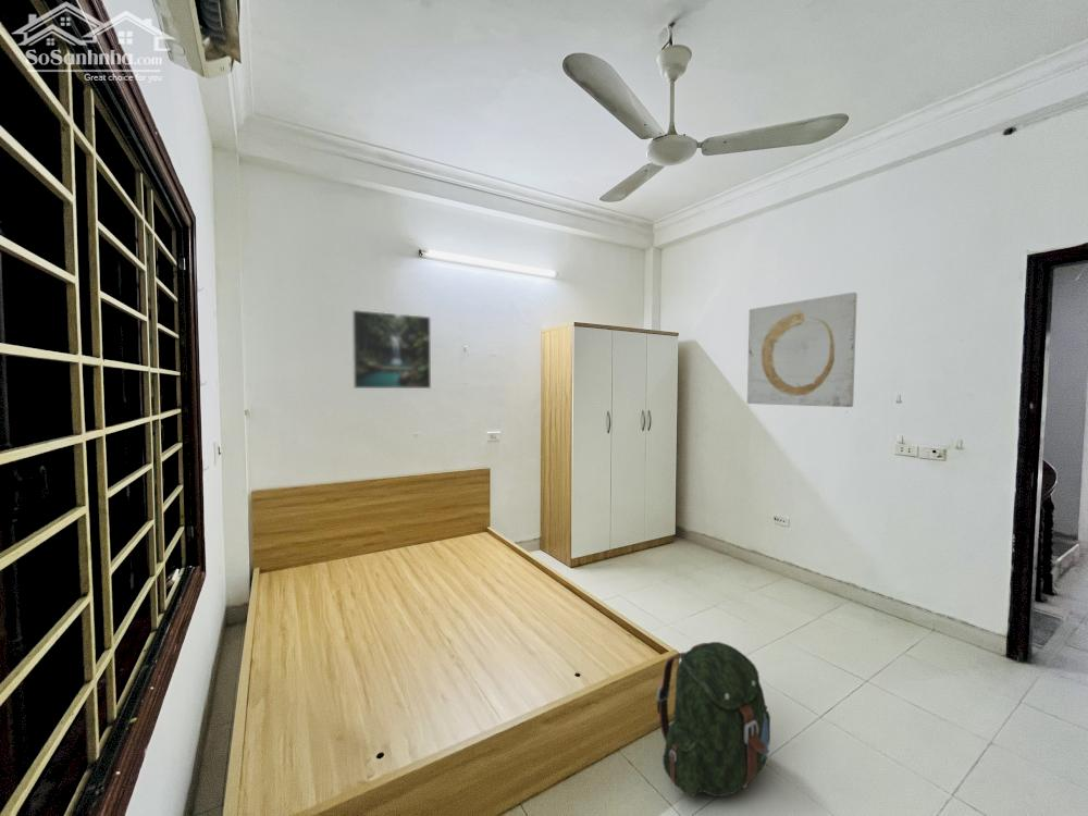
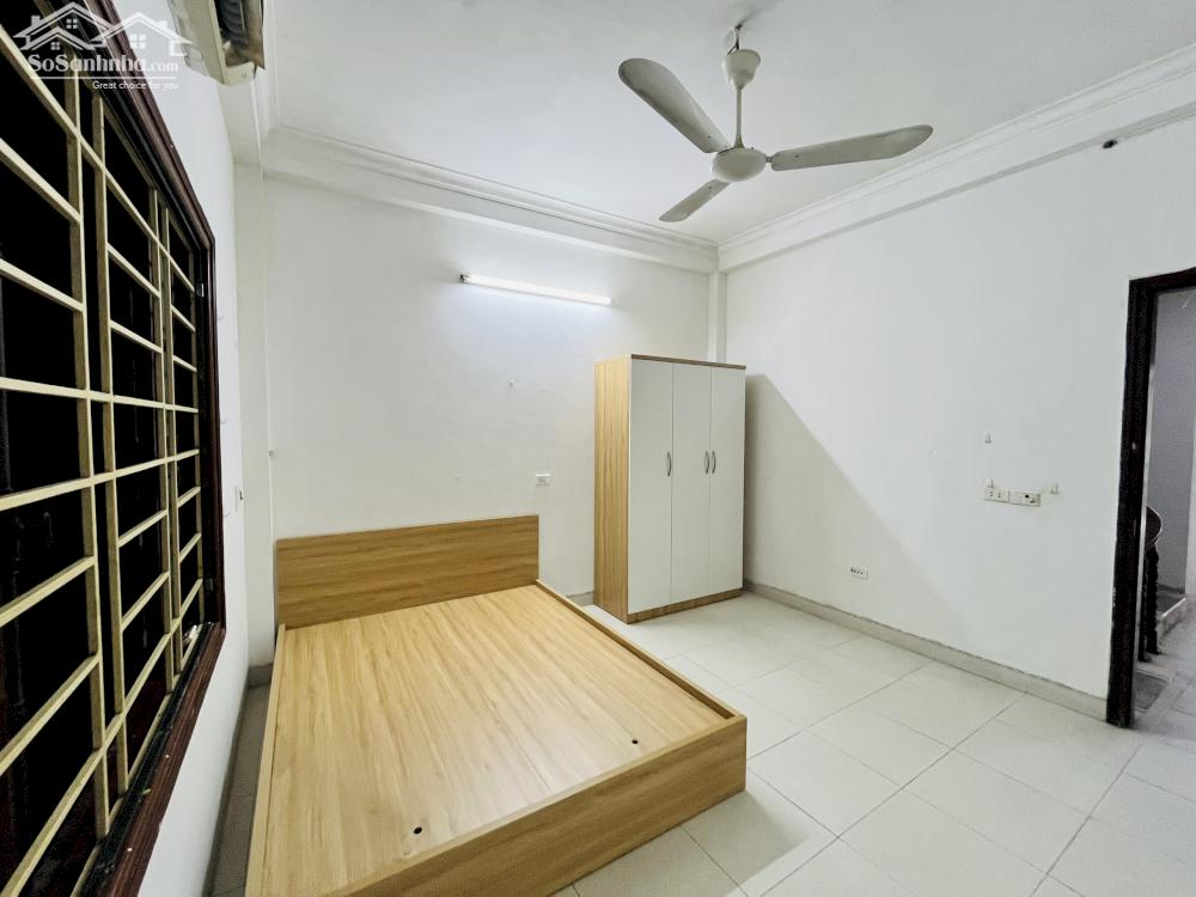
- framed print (393, 350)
- backpack (714, 710)
- wall art (796, 354)
